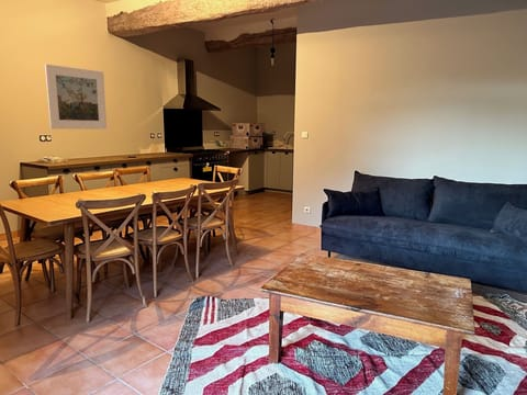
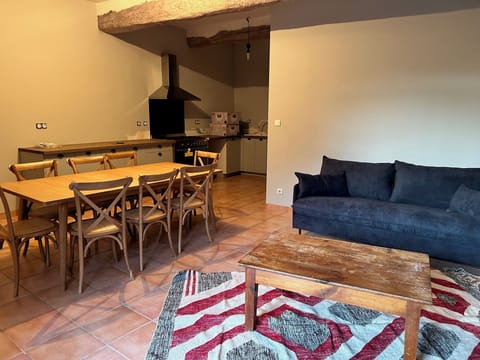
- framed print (78, 99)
